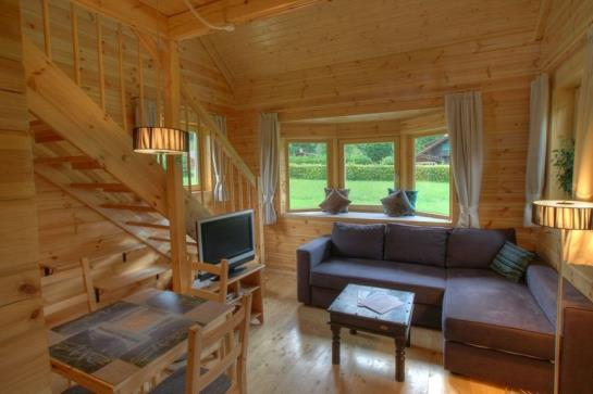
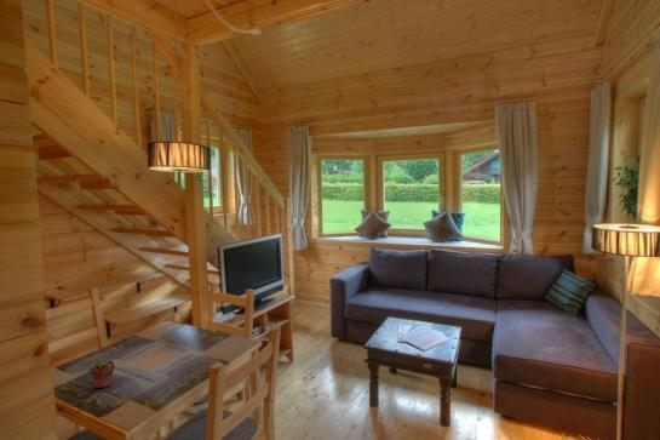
+ potted succulent (102, 371)
